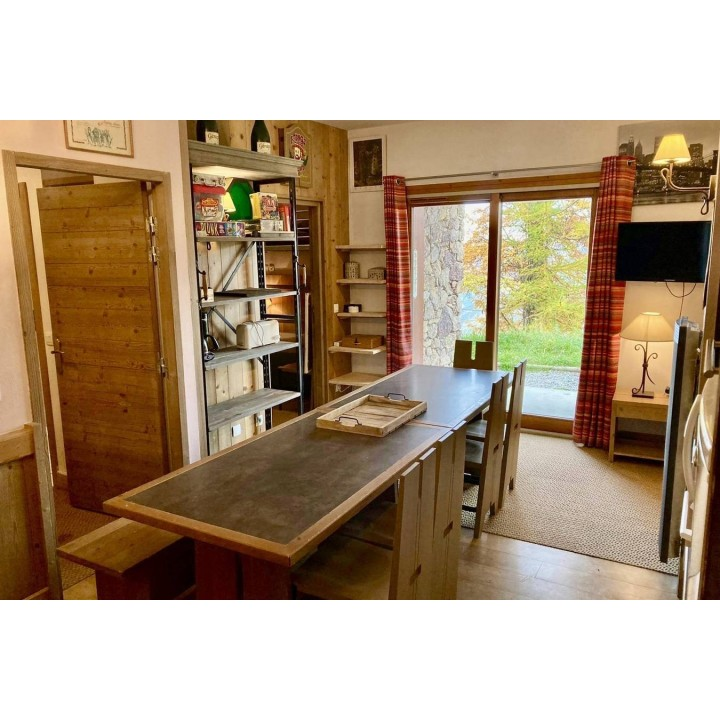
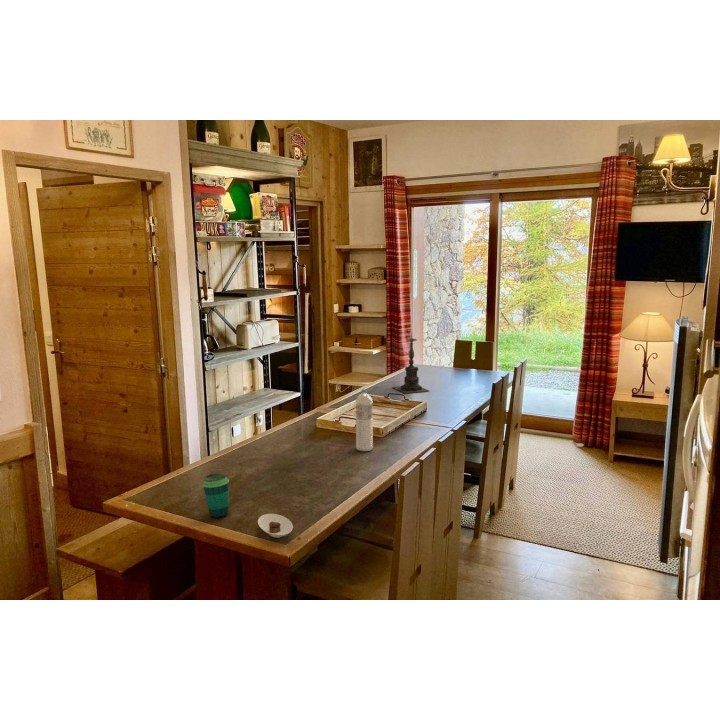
+ water bottle (364, 419)
+ candle holder (410, 360)
+ cup (216, 495)
+ saucer (275, 527)
